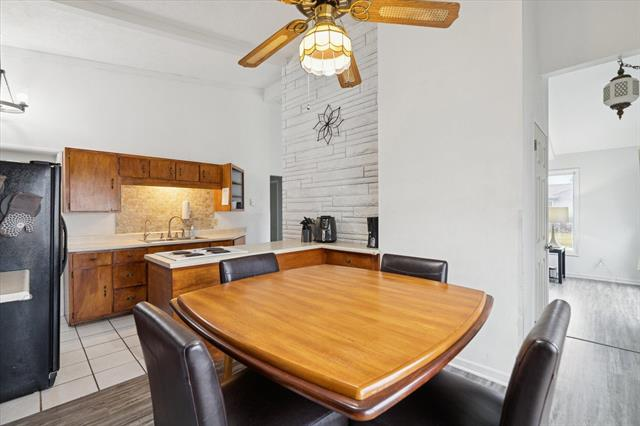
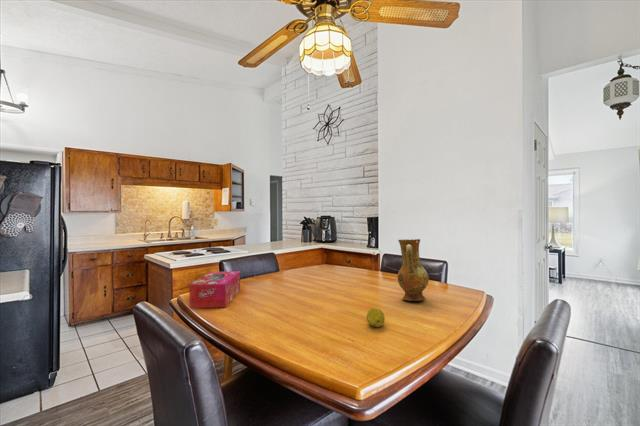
+ ceramic jug (413, 269)
+ tissue box (217, 287)
+ fruit (375, 317)
